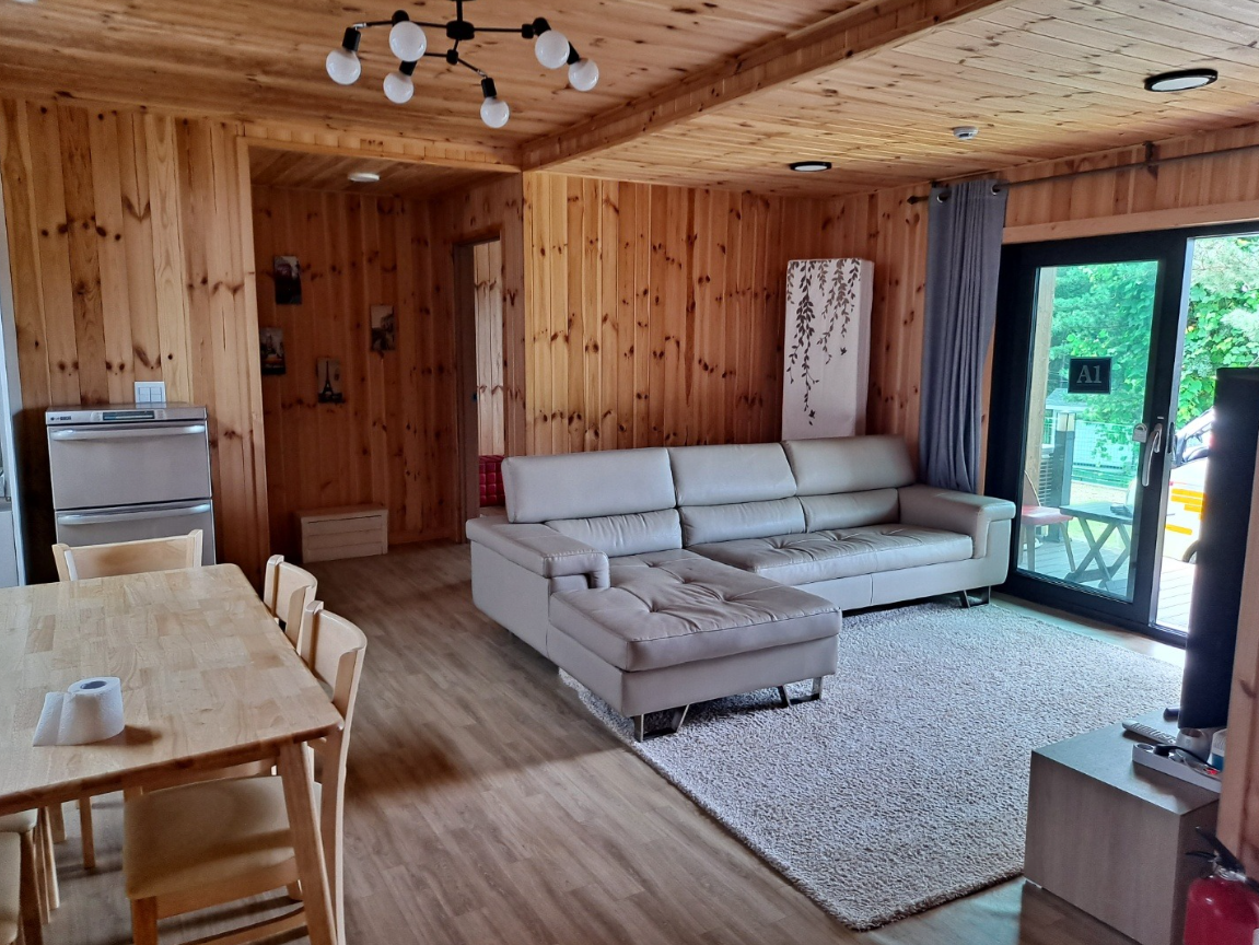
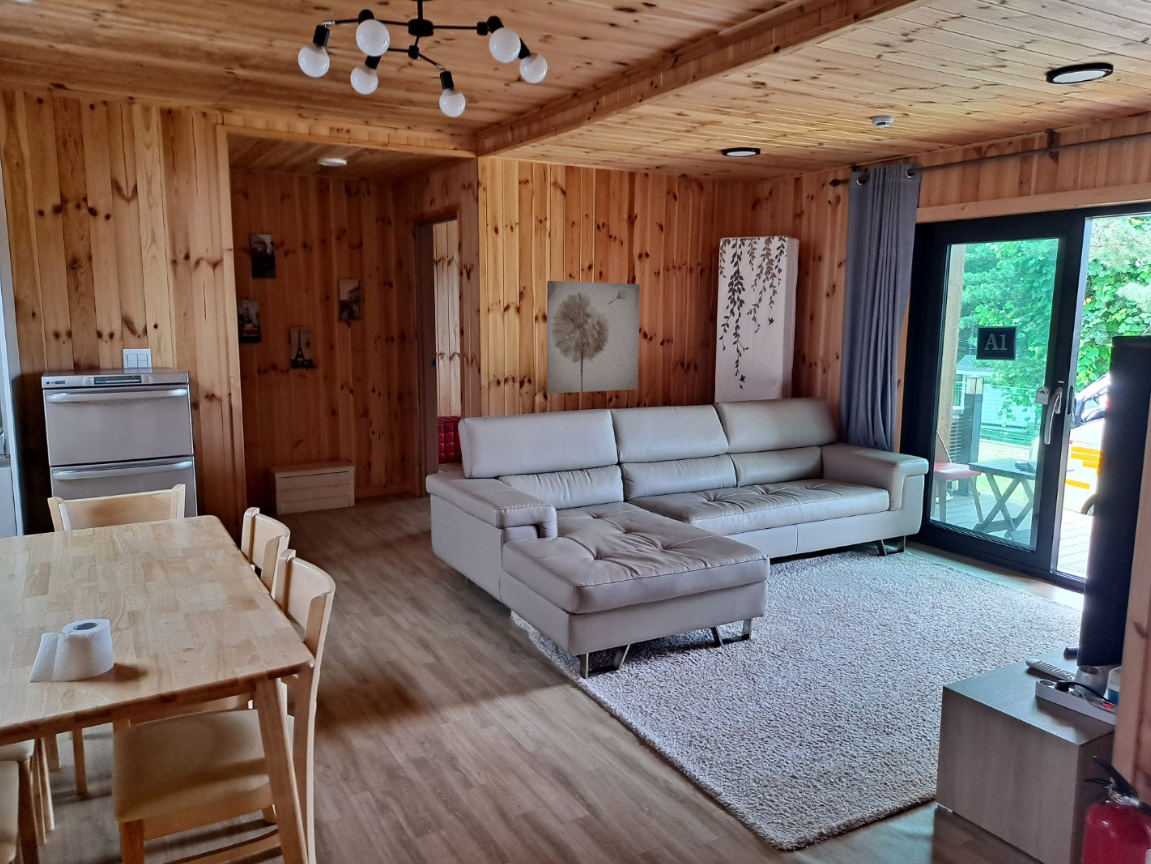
+ wall art (594, 337)
